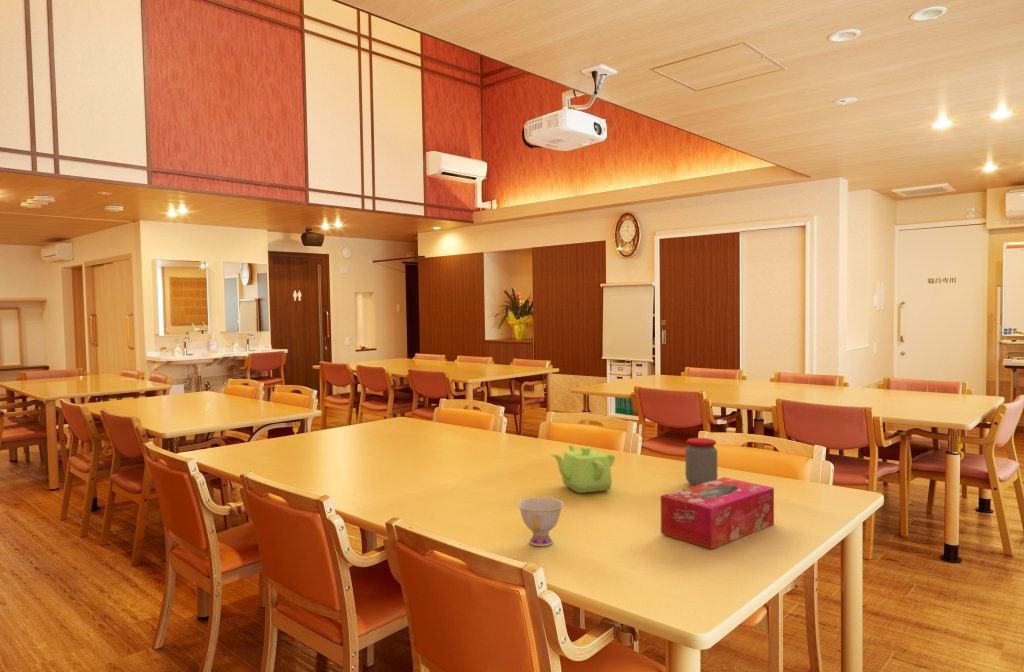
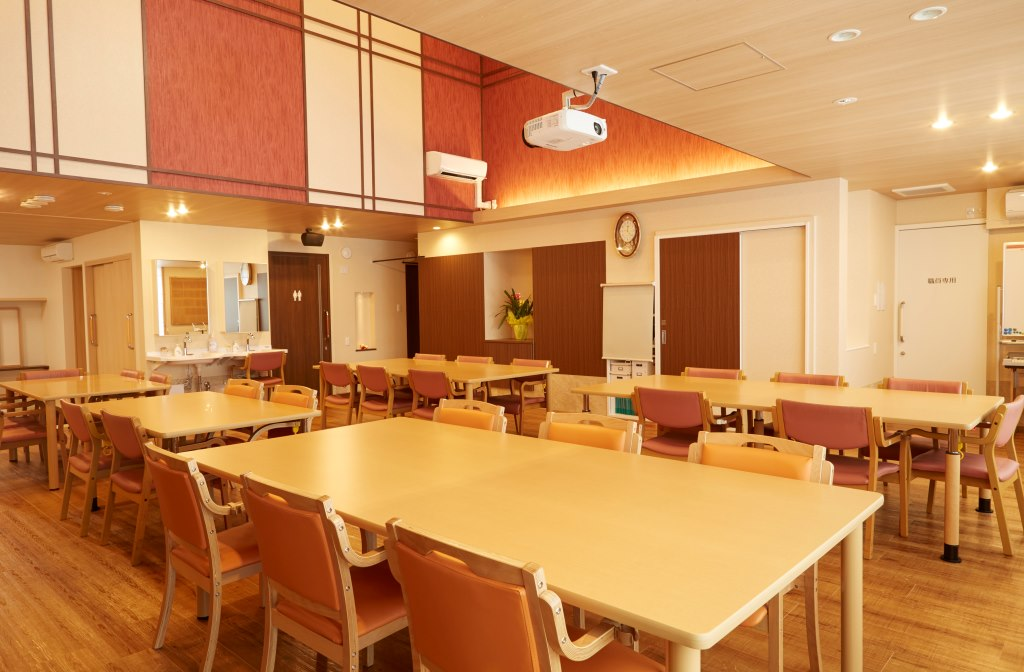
- teacup (540, 524)
- tissue box (718, 510)
- teapot (582, 467)
- jar (701, 461)
